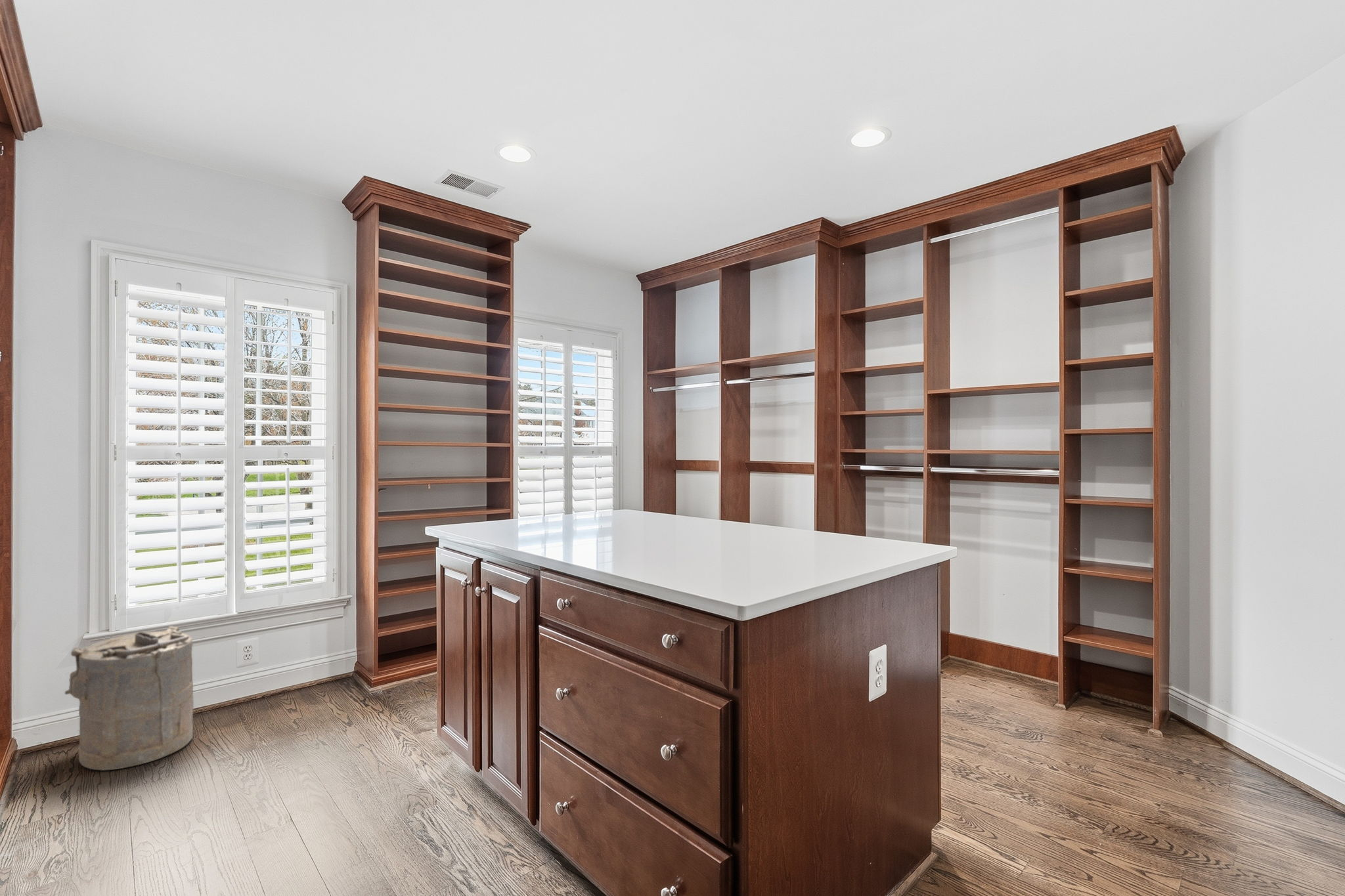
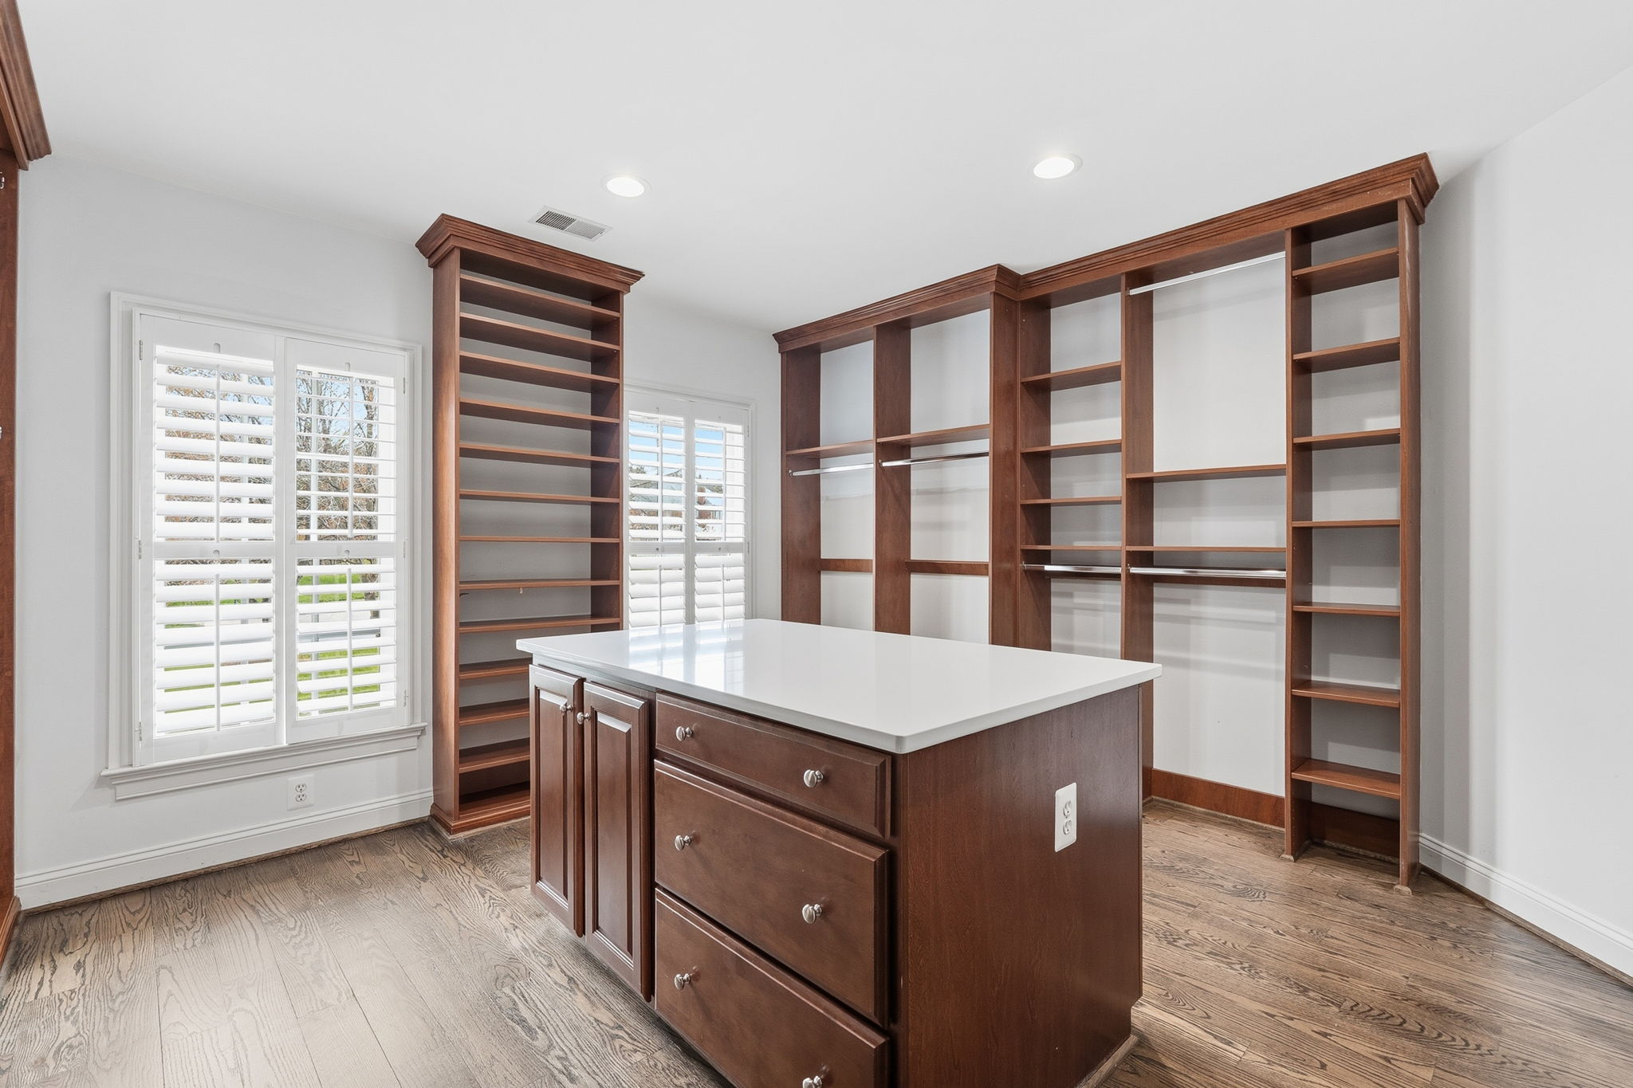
- laundry hamper (132, 691)
